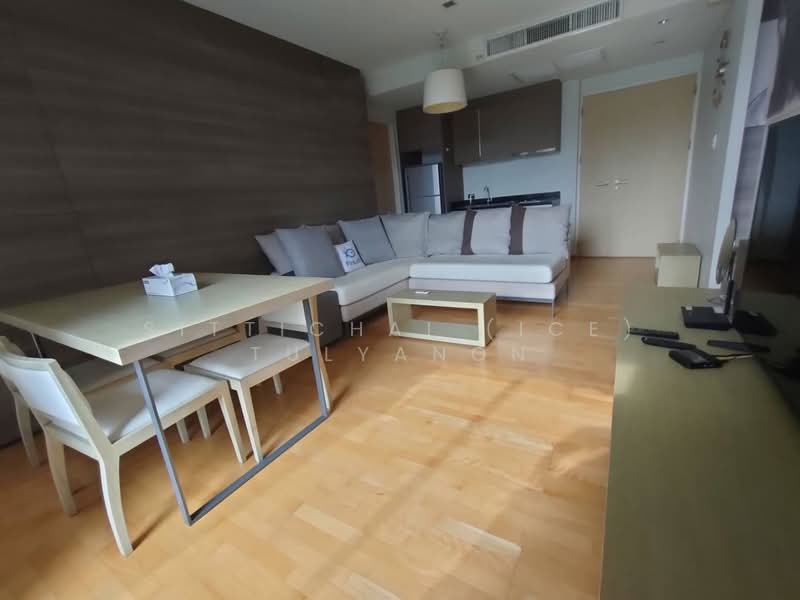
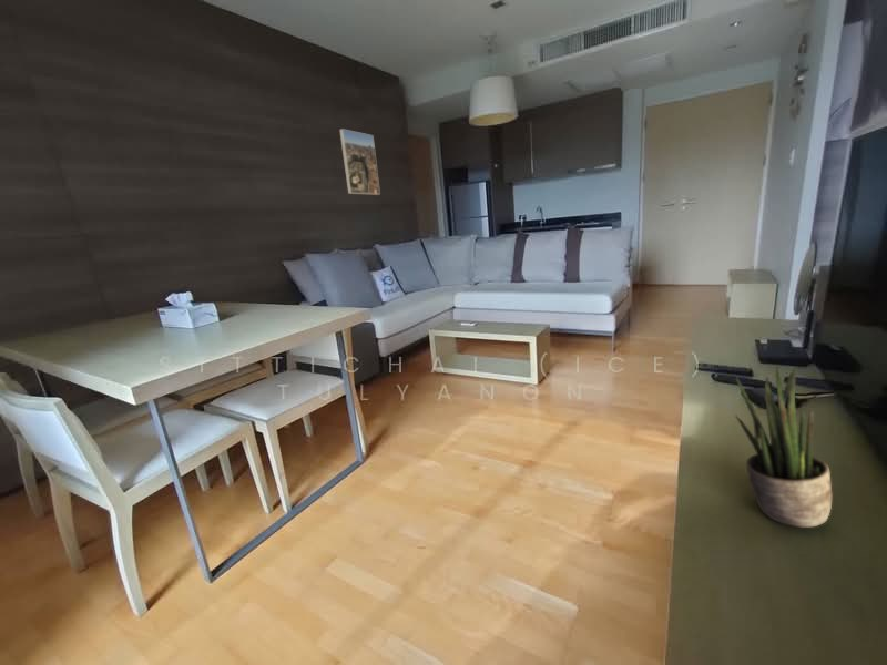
+ potted plant (781, 440)
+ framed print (360, 163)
